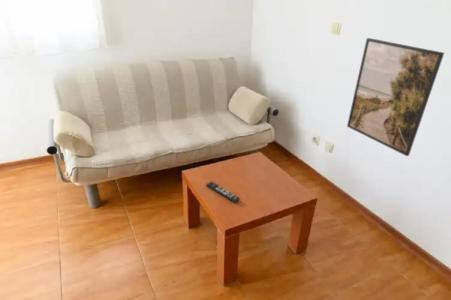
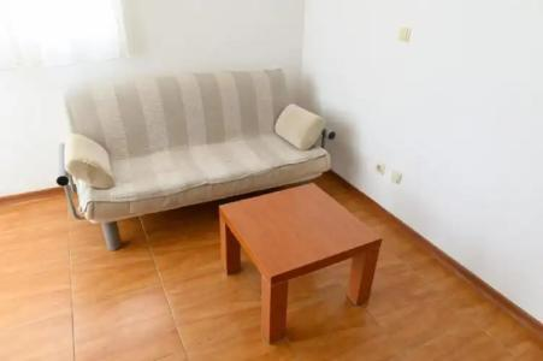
- remote control (222, 191)
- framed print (387, 95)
